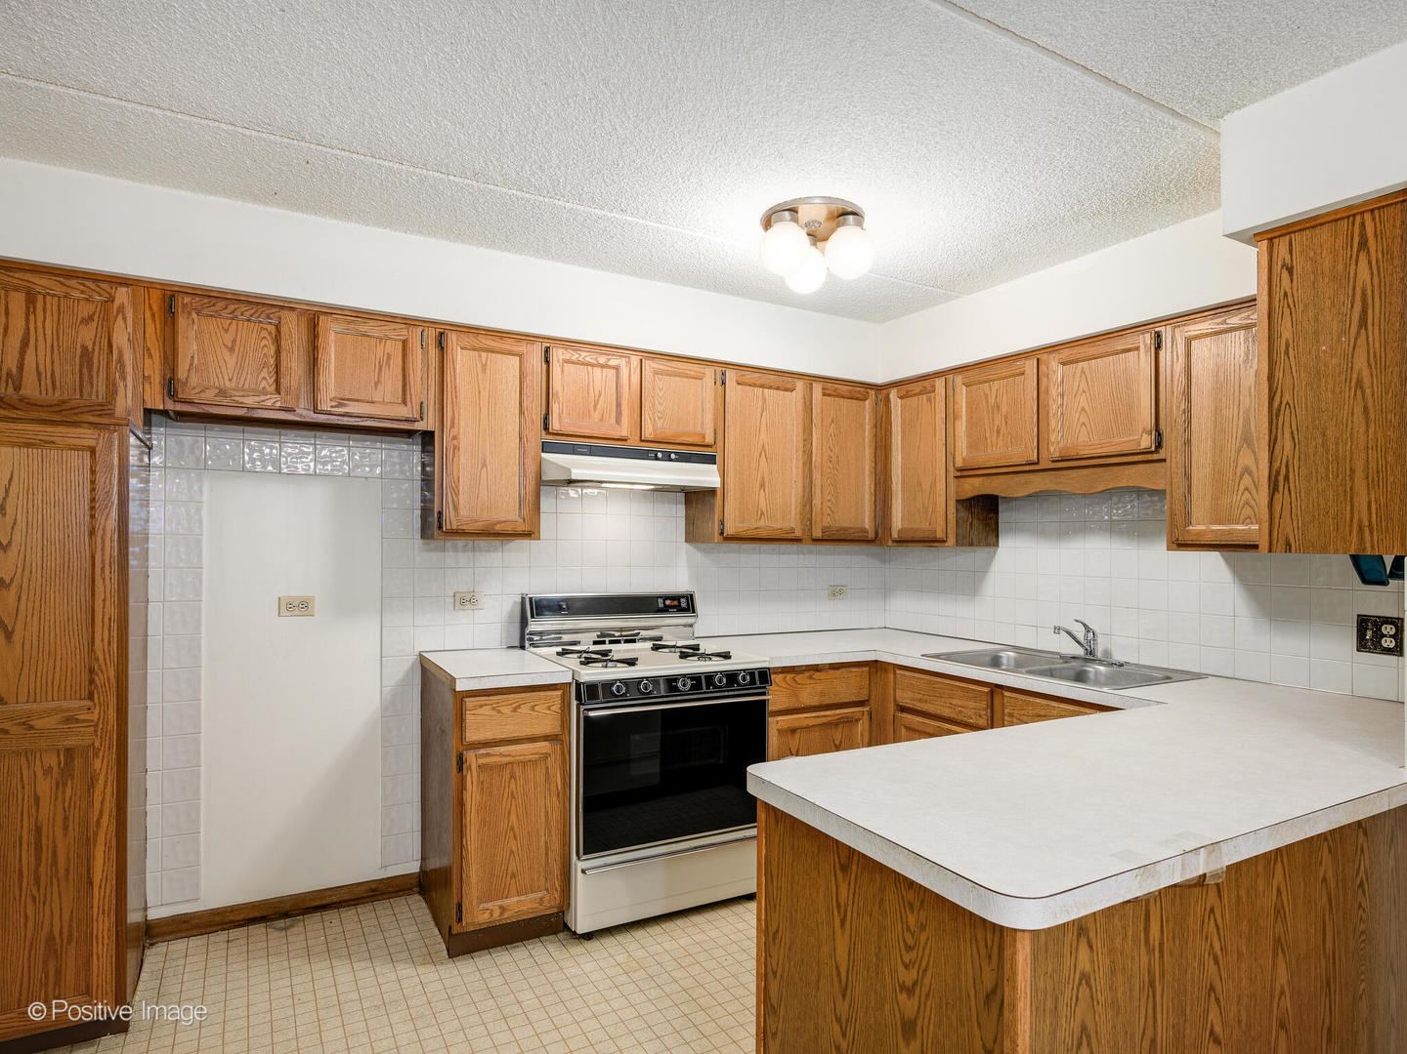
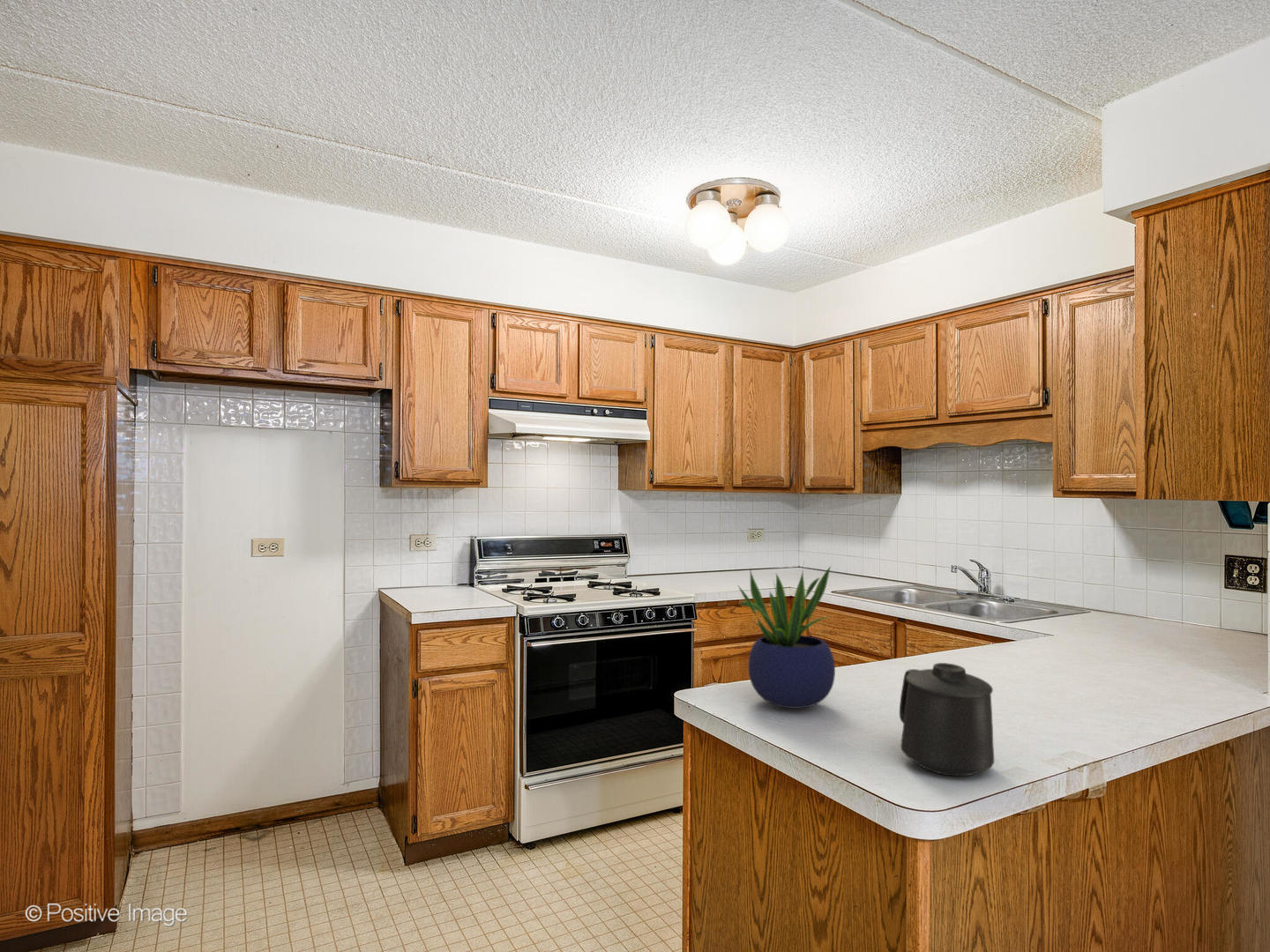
+ mug (936, 712)
+ potted plant (787, 635)
